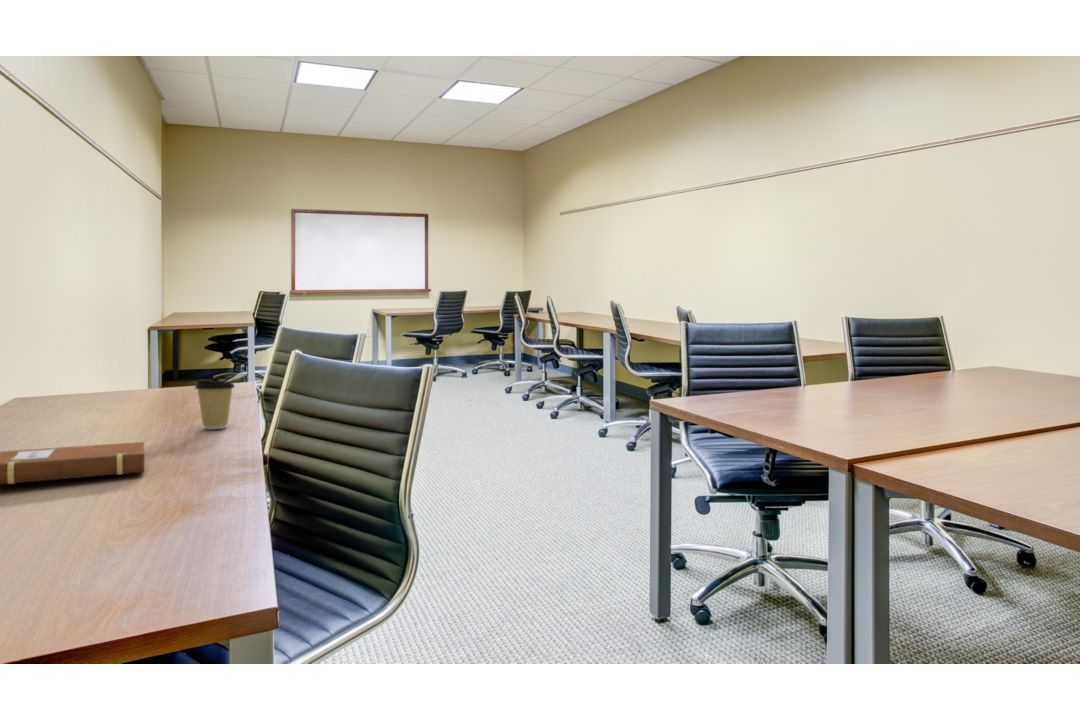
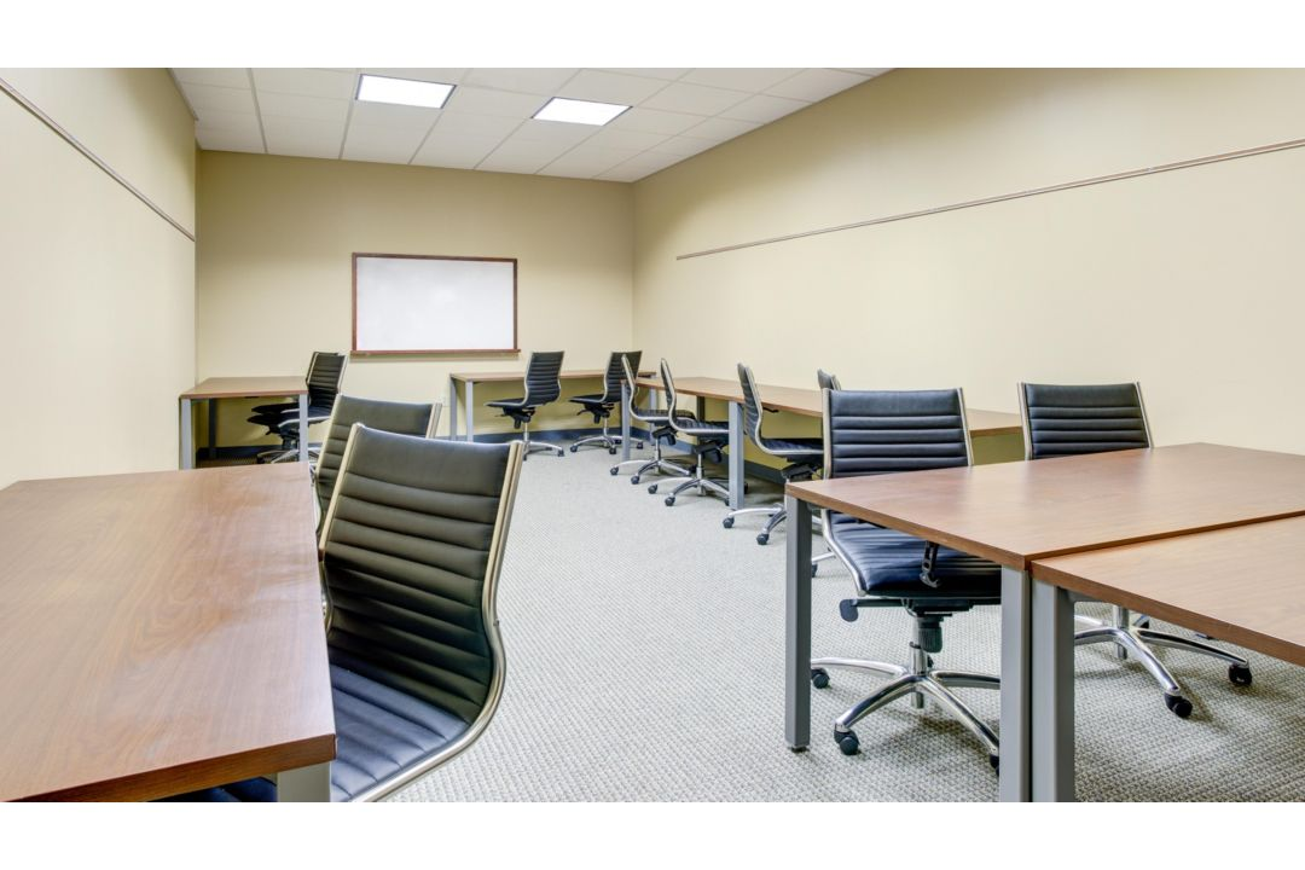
- notebook (67, 461)
- coffee cup (215, 403)
